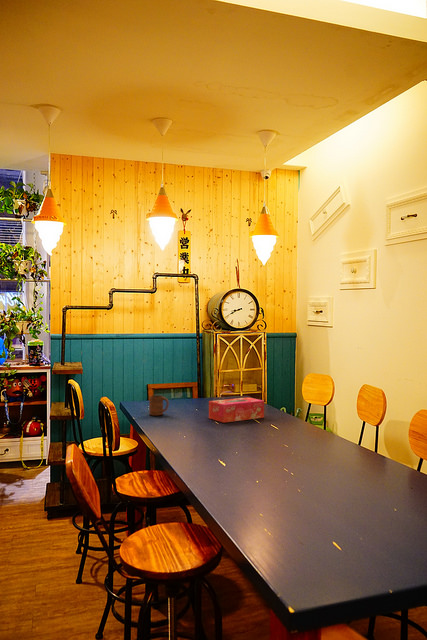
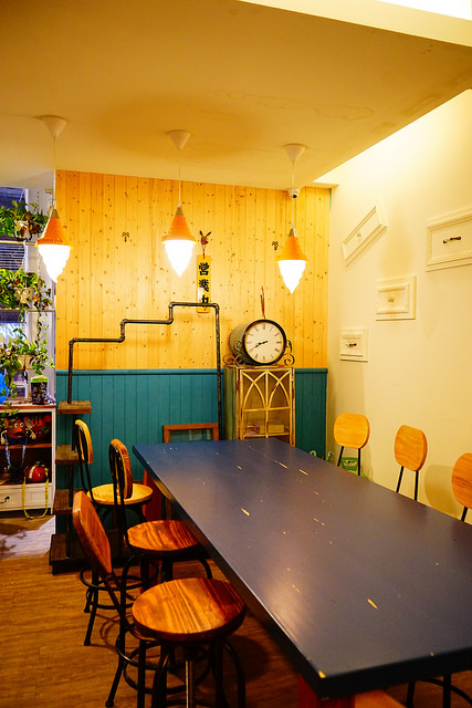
- tissue box (236, 409)
- cup (158, 405)
